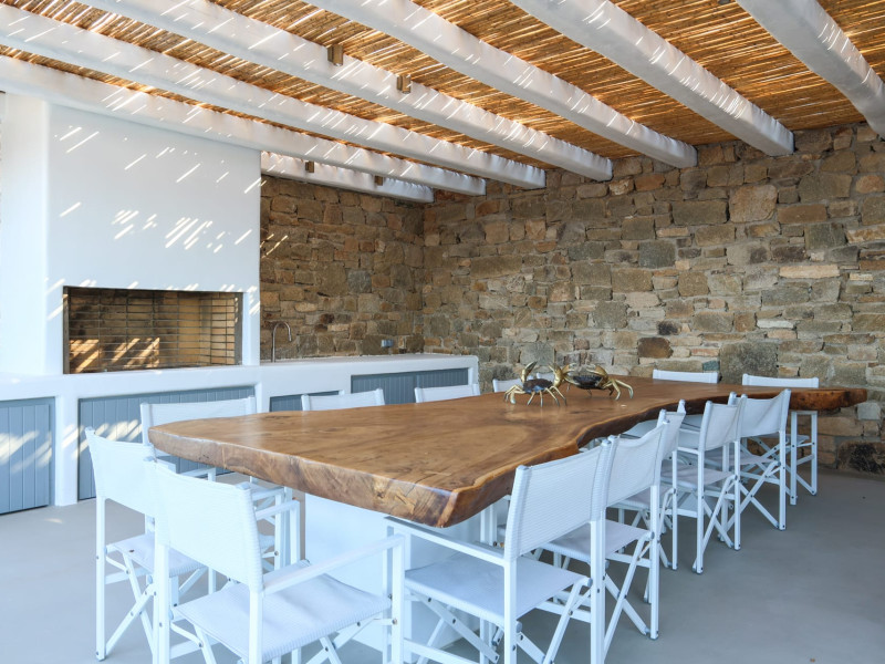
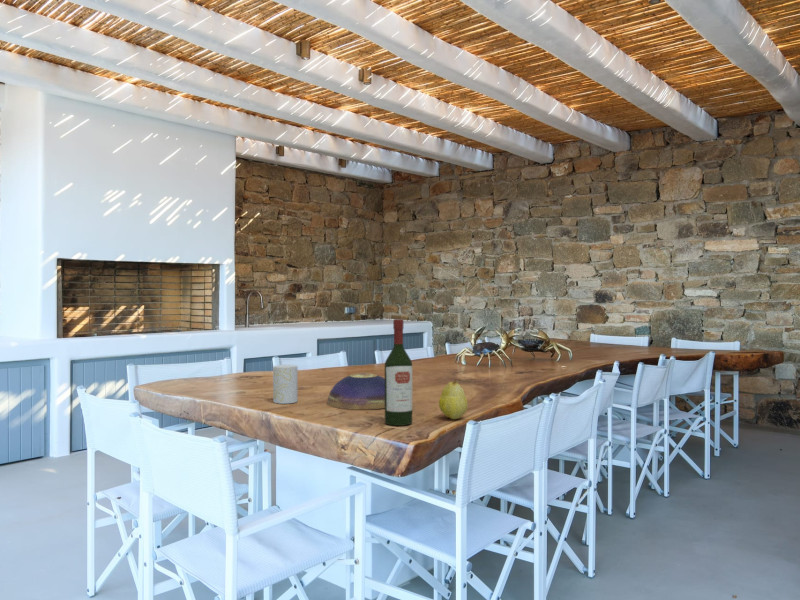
+ decorative bowl (363, 388)
+ cup (285, 383)
+ wine bottle (398, 371)
+ fruit (452, 398)
